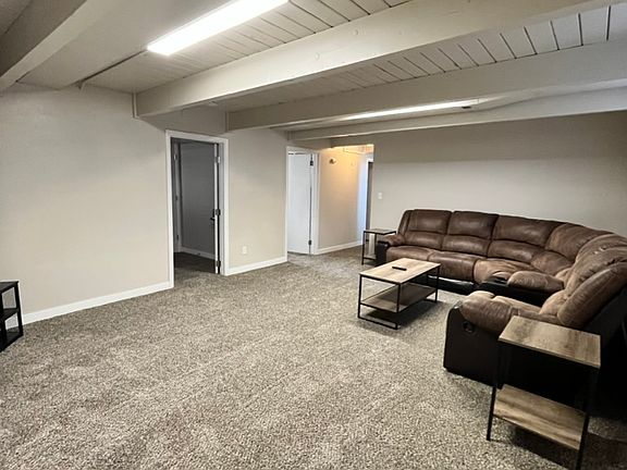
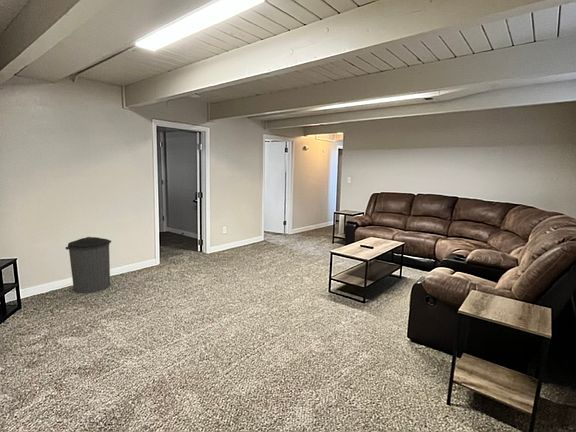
+ trash can (90, 262)
